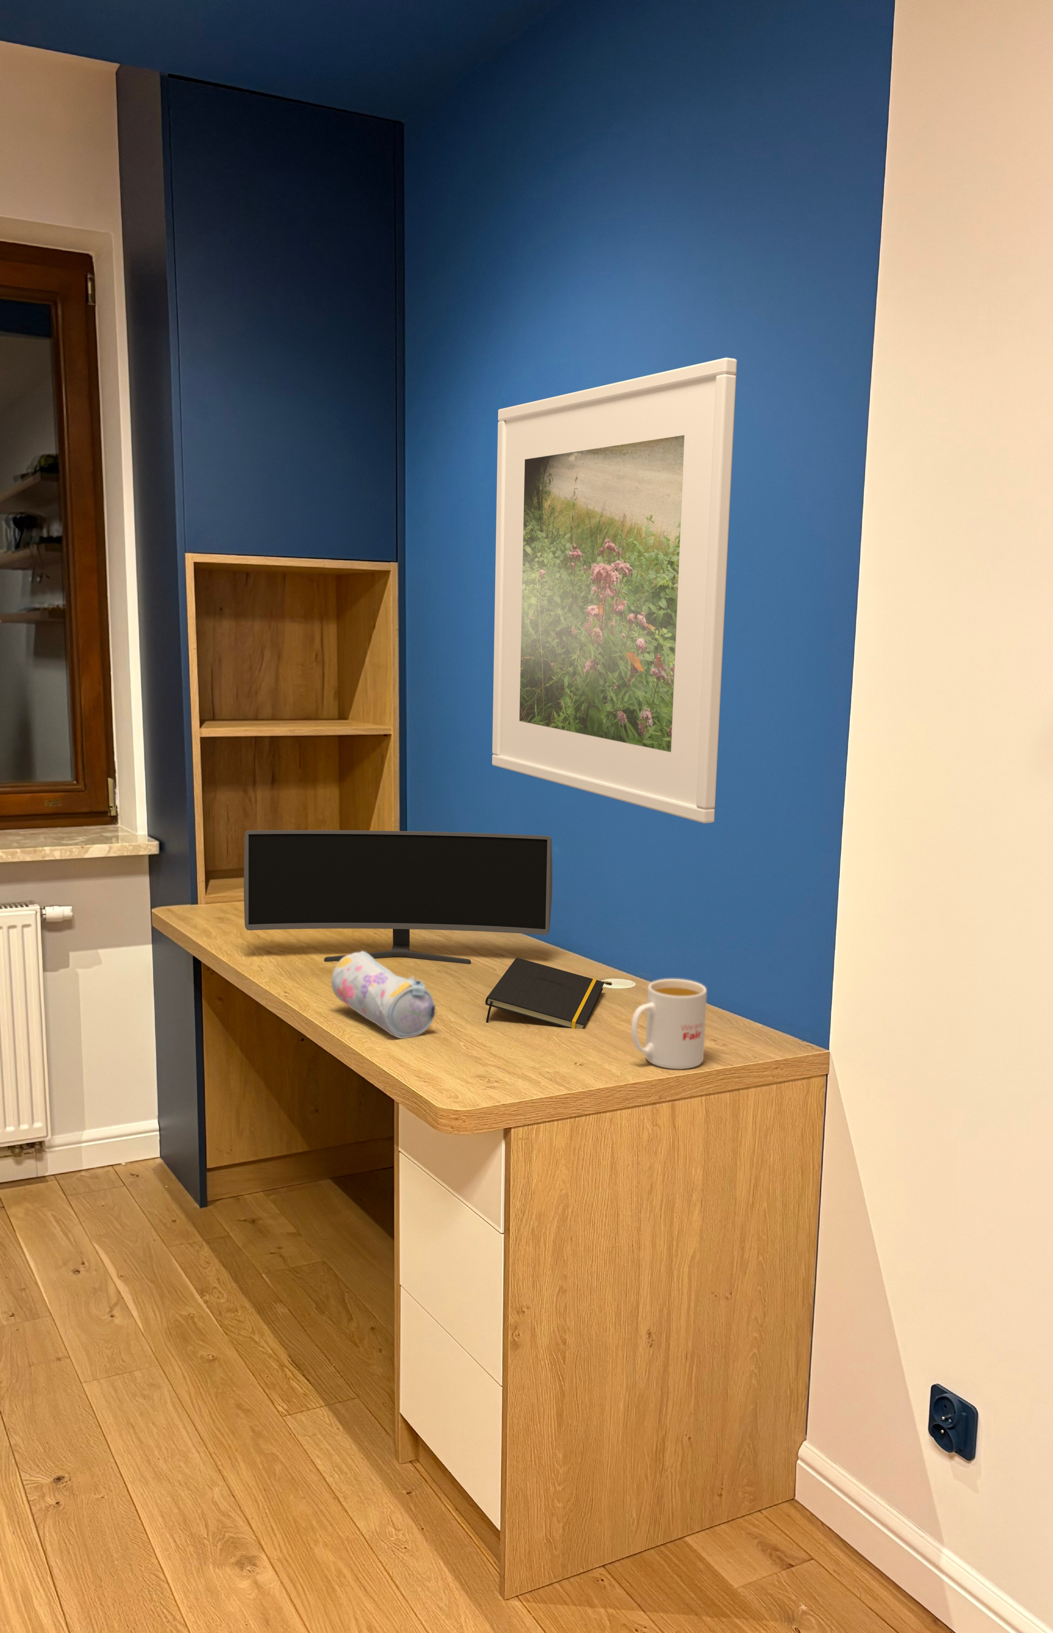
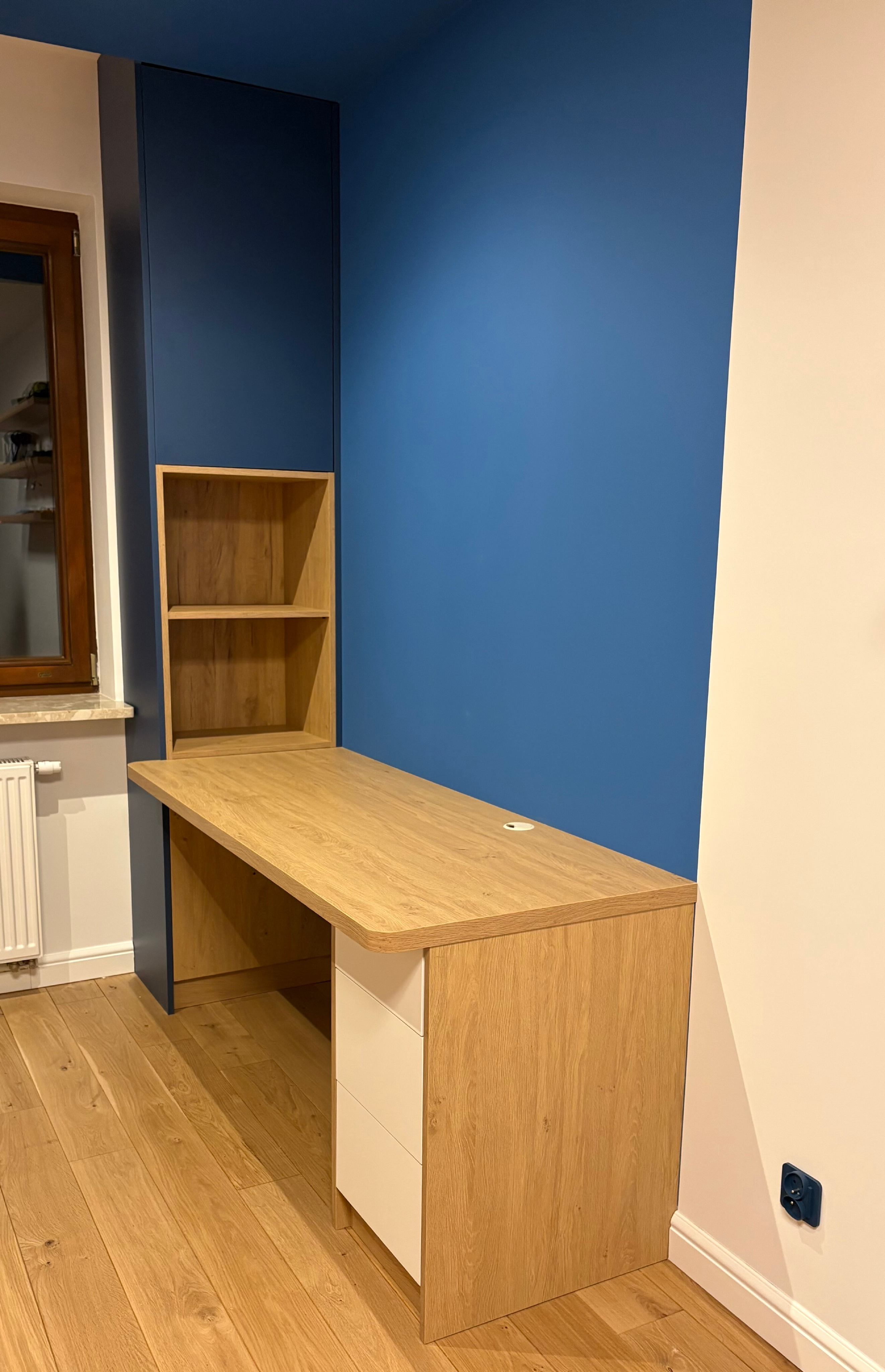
- monitor (400, 893)
- mug (666, 1025)
- notepad (547, 993)
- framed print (595, 594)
- pencil case (381, 993)
